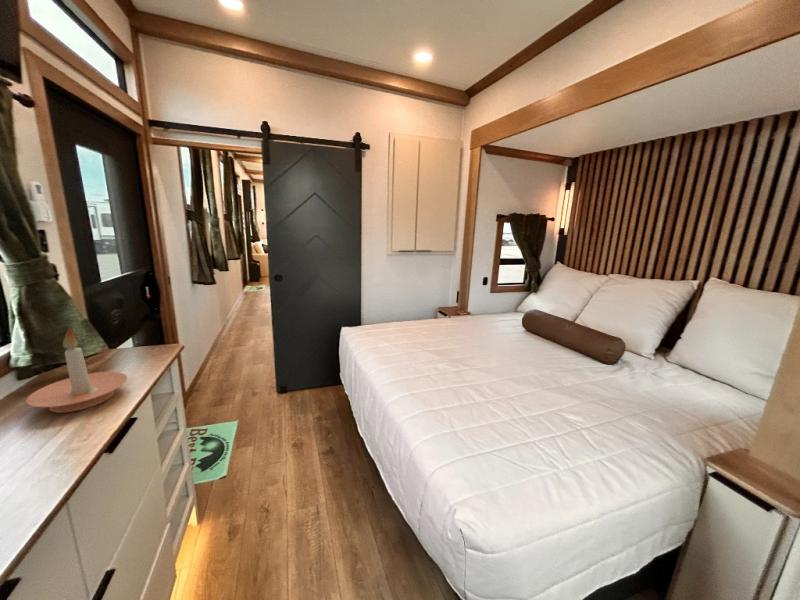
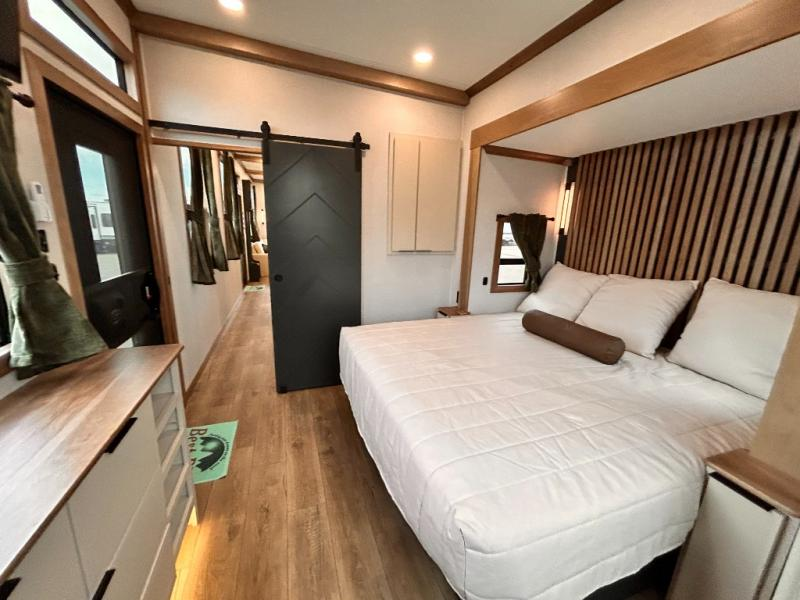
- candle holder (76, 364)
